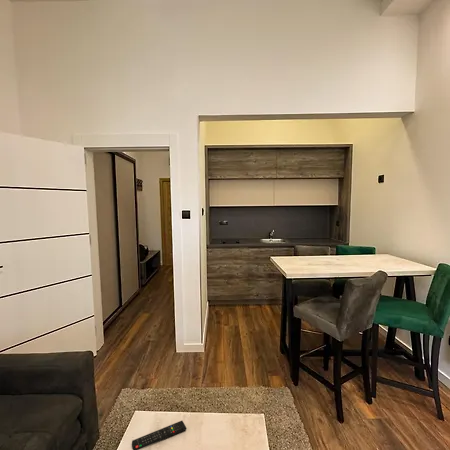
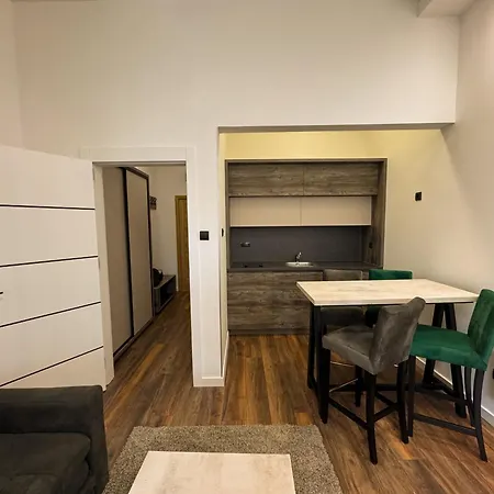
- remote control (159, 435)
